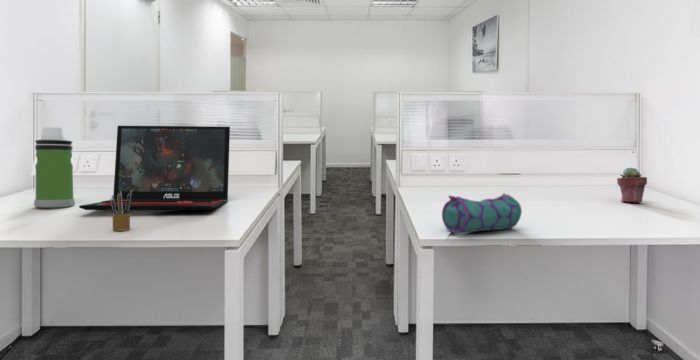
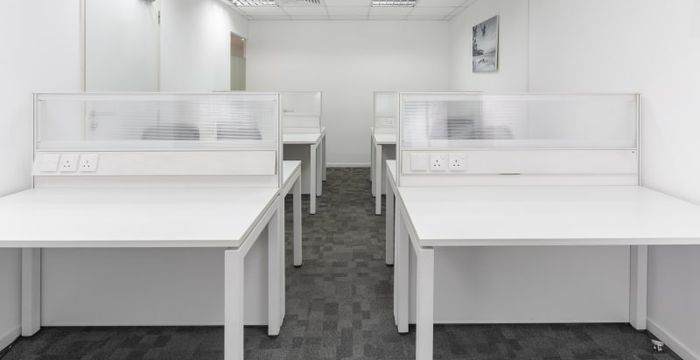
- potted succulent (631, 184)
- pencil case (481, 212)
- laptop (161, 164)
- water bottle (54, 167)
- pencil box (122, 209)
